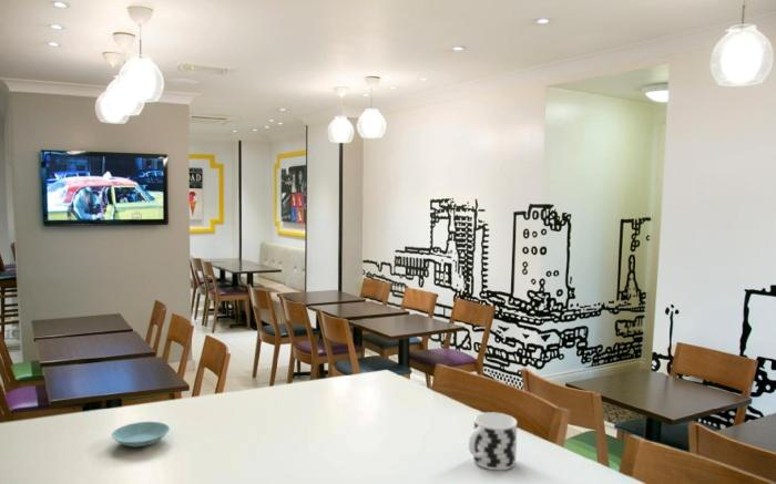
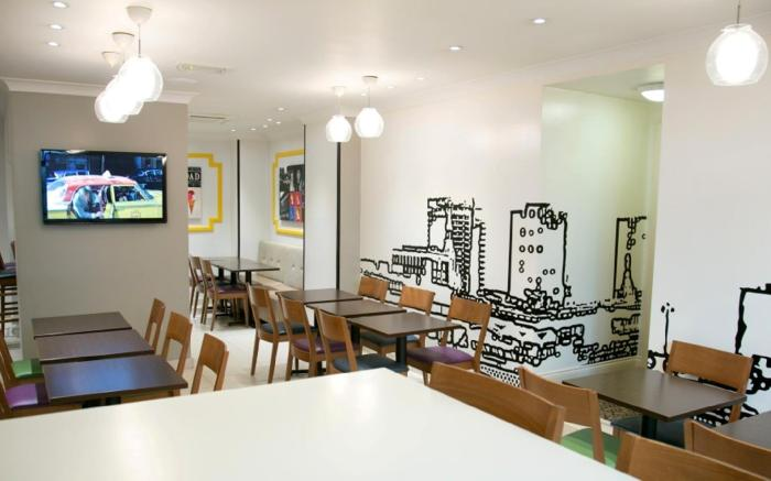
- saucer (141, 435)
- cup (490, 442)
